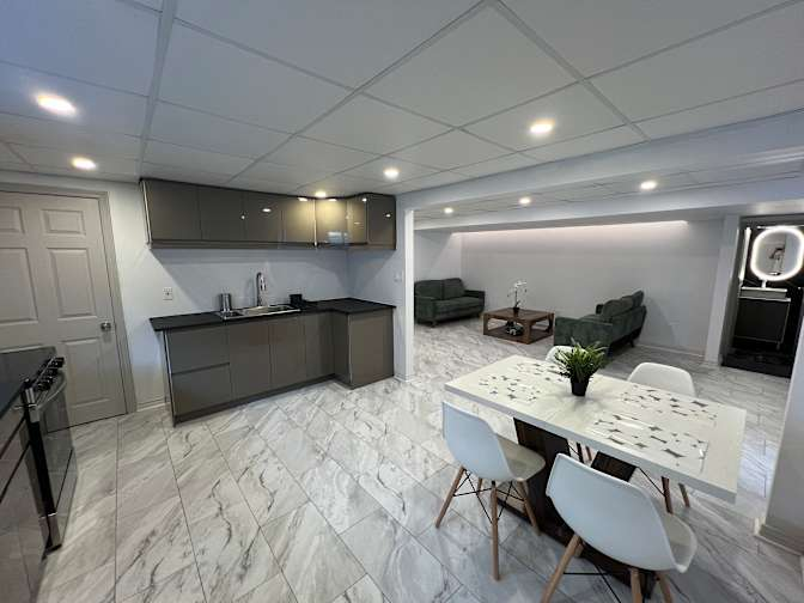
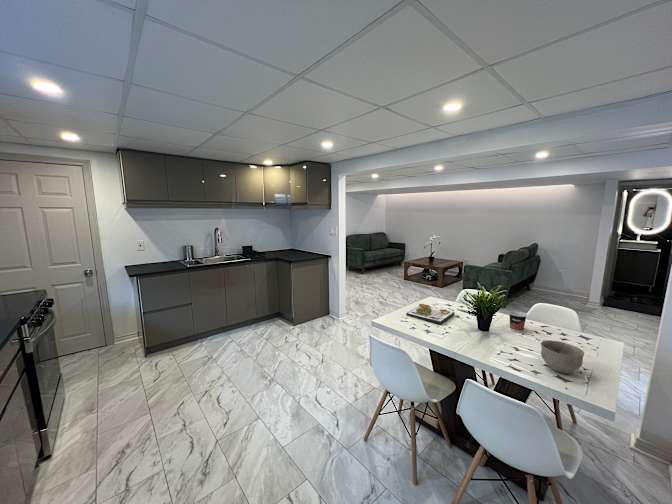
+ dinner plate (430, 312)
+ cup (517, 321)
+ bowl (560, 358)
